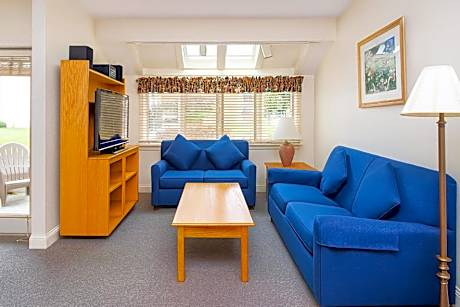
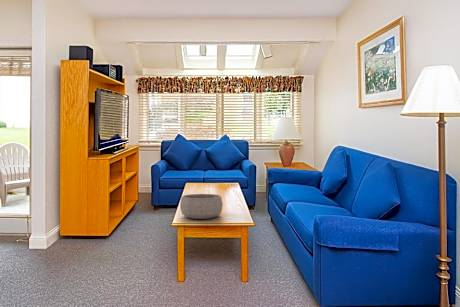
+ decorative bowl (201, 206)
